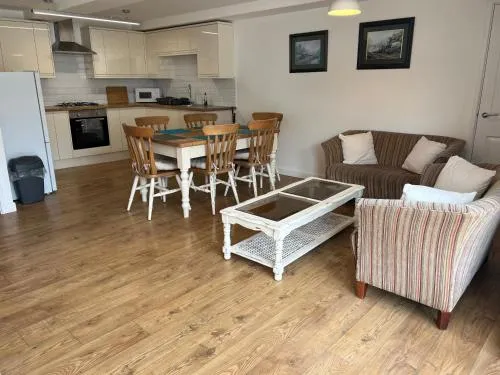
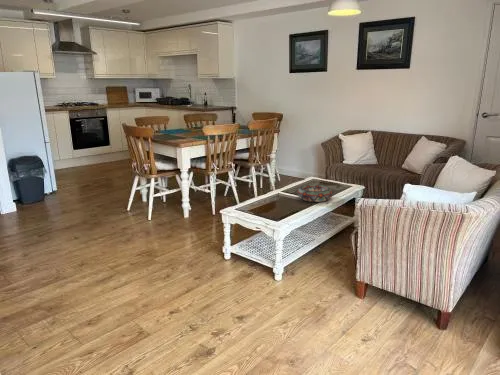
+ decorative bowl (314, 193)
